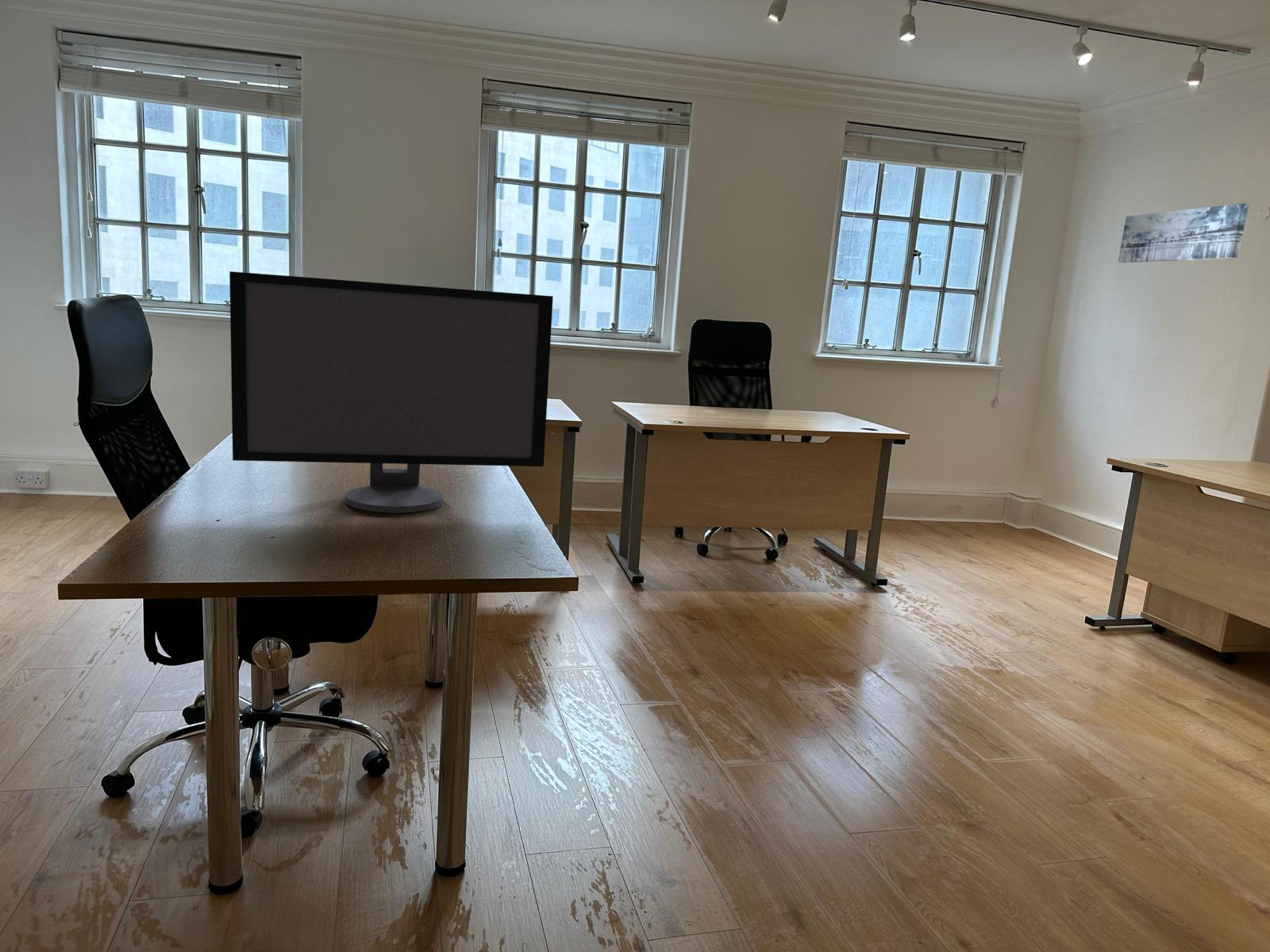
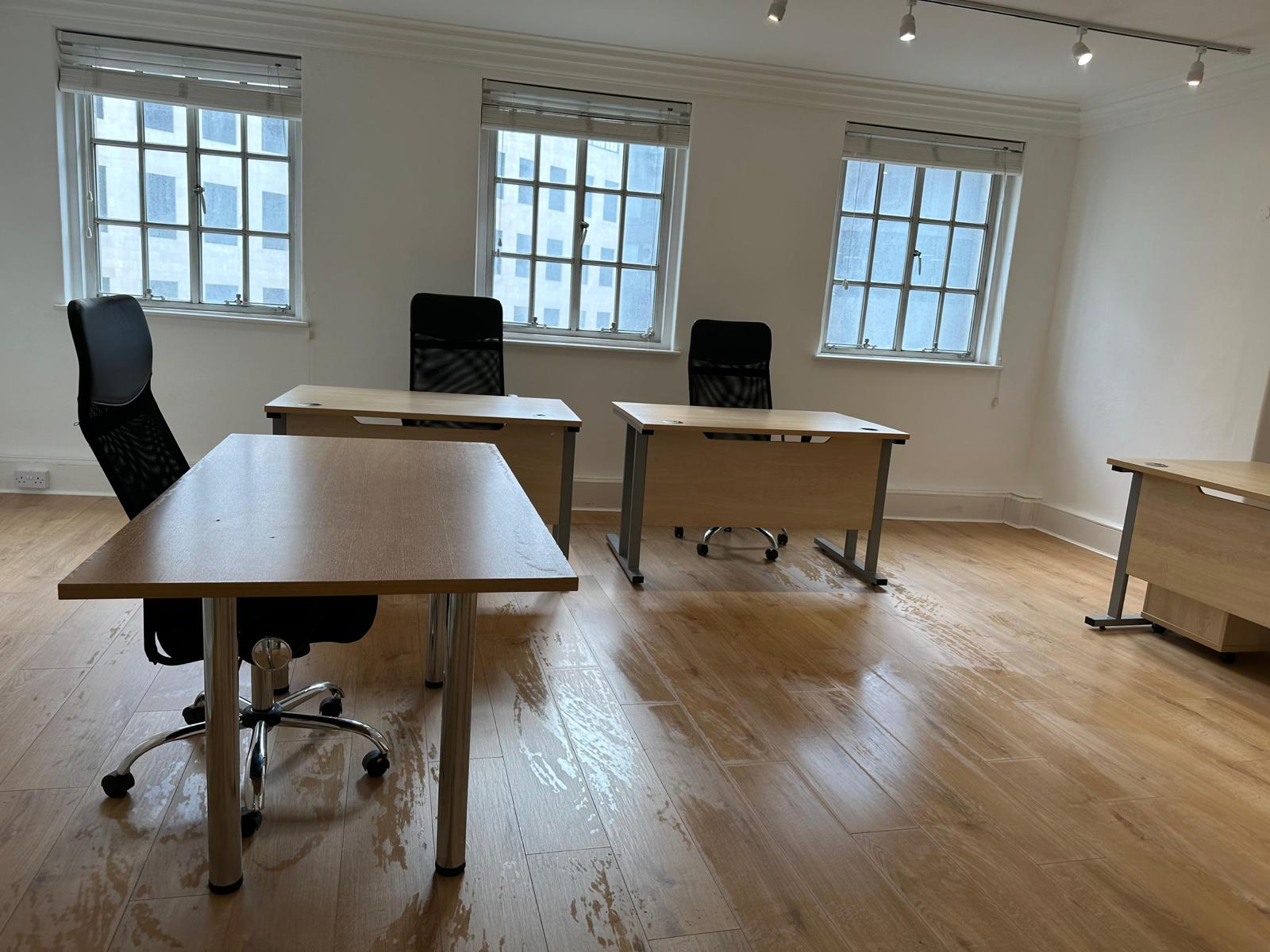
- computer monitor (397, 395)
- wall art (1177, 235)
